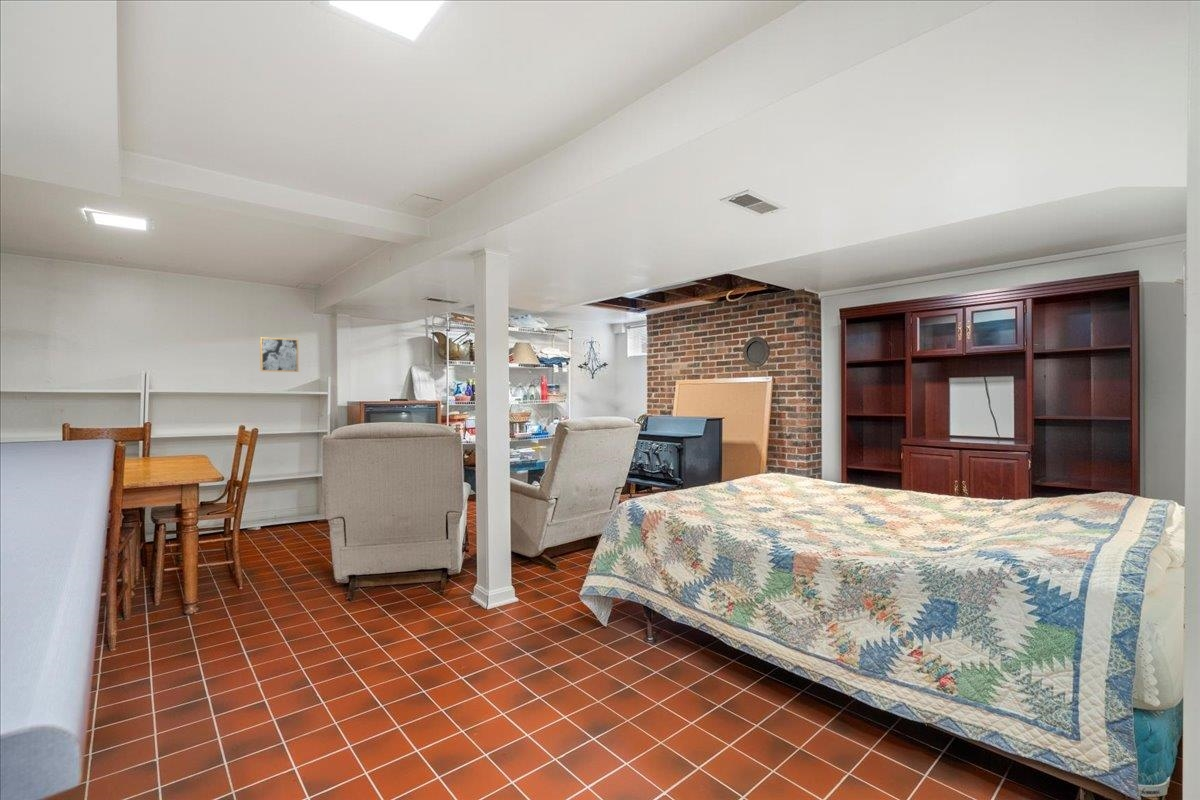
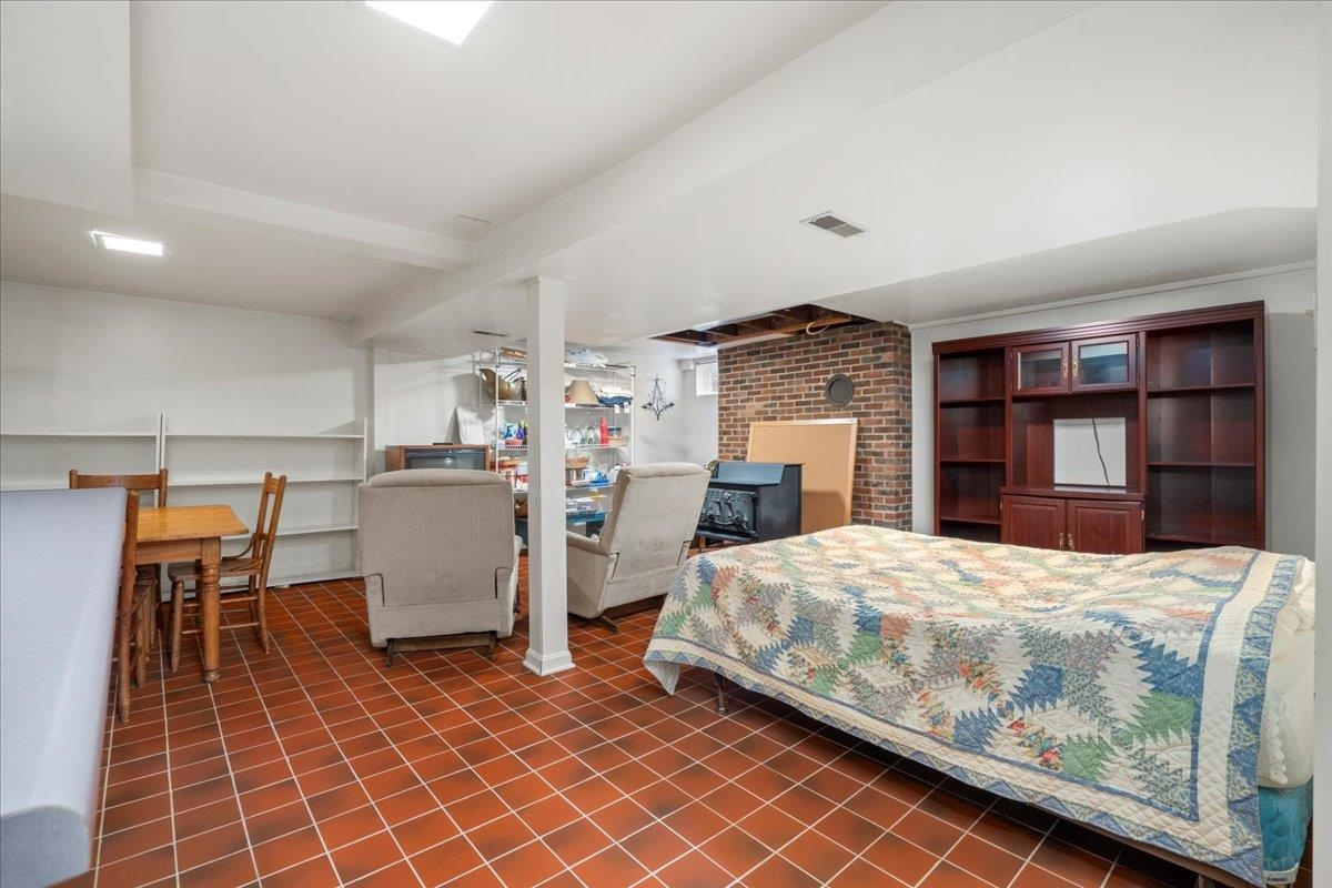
- wall art (279, 354)
